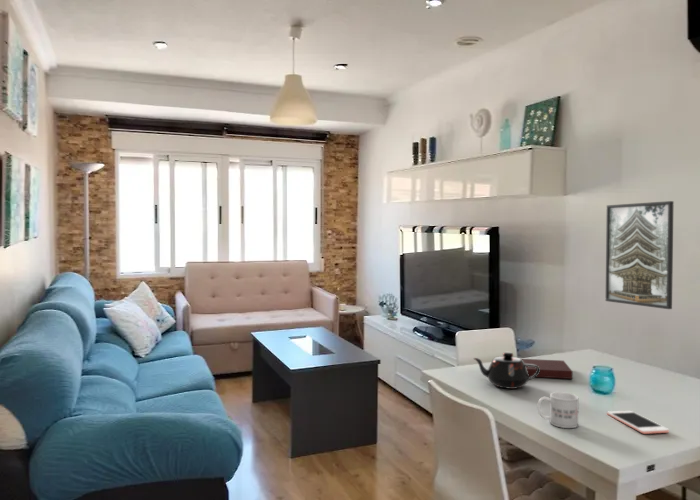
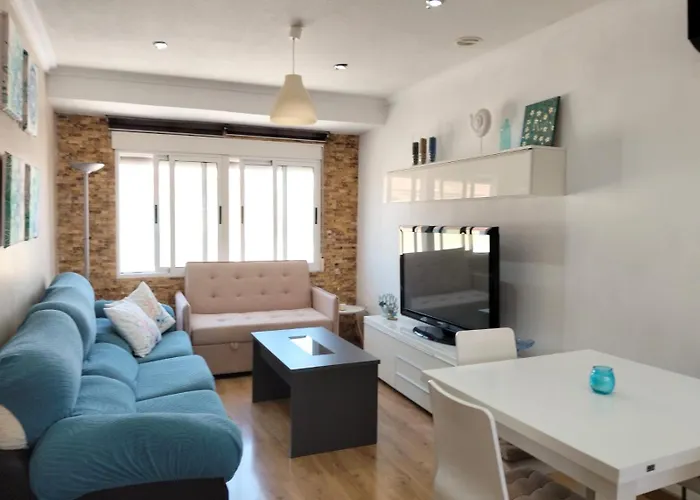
- notebook (536, 368)
- cell phone (636, 421)
- mug (557, 409)
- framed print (637, 254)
- teapot (505, 368)
